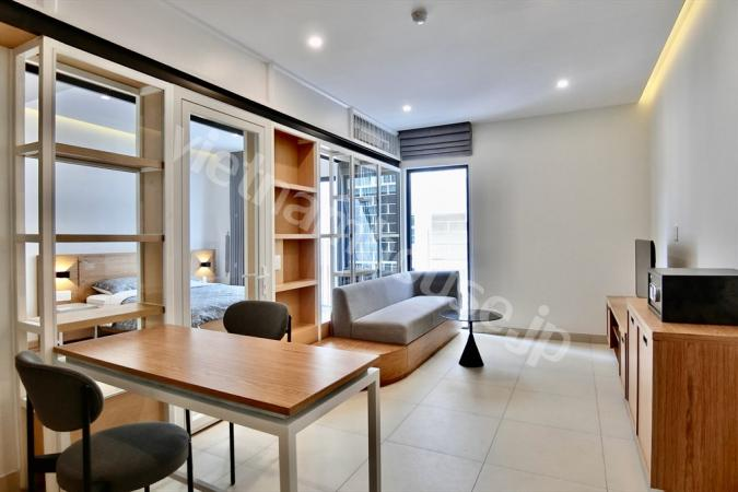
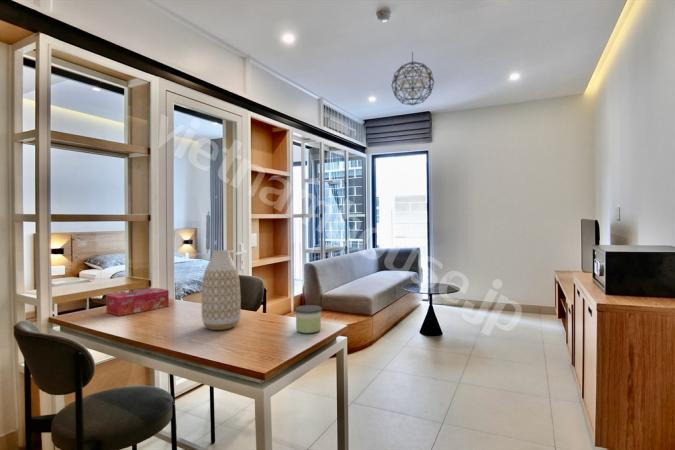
+ candle (308, 319)
+ pendant light (412, 78)
+ vase (221, 288)
+ tissue box (138, 300)
